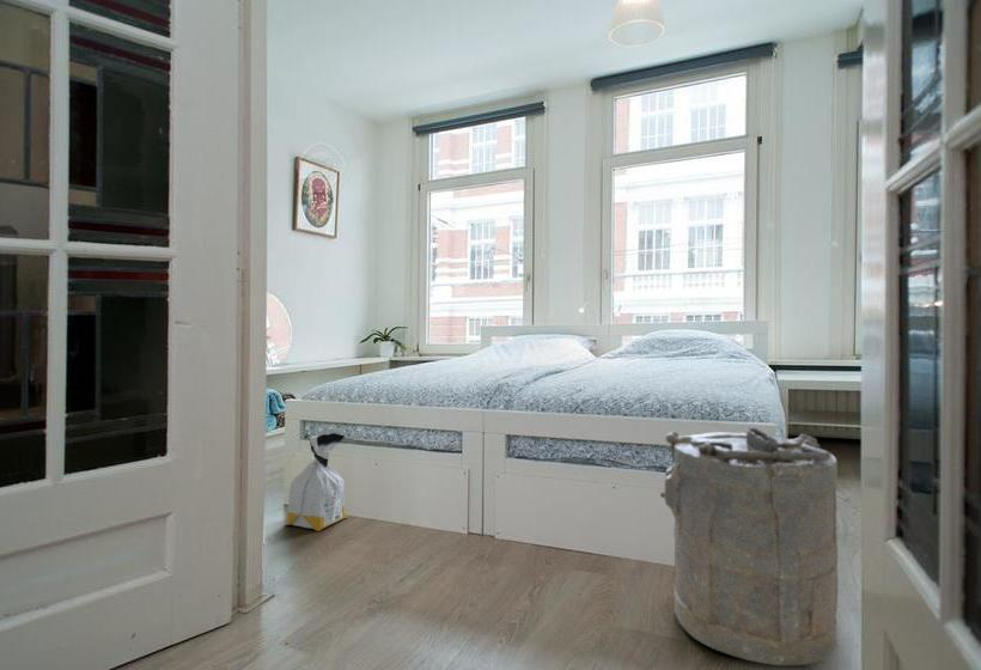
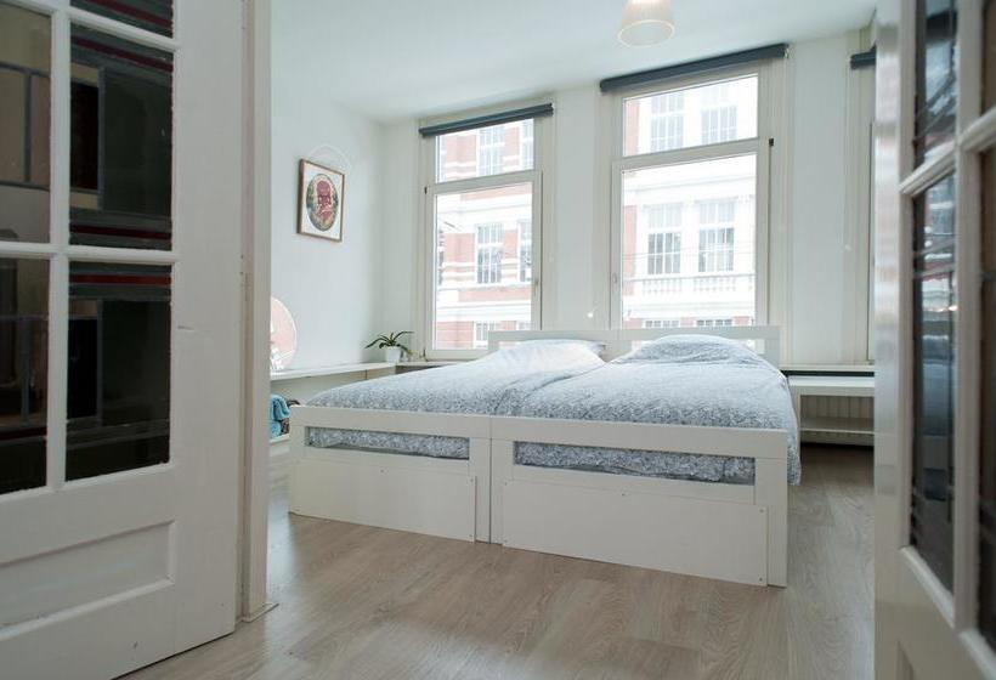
- laundry hamper (742, 524)
- bag (319, 475)
